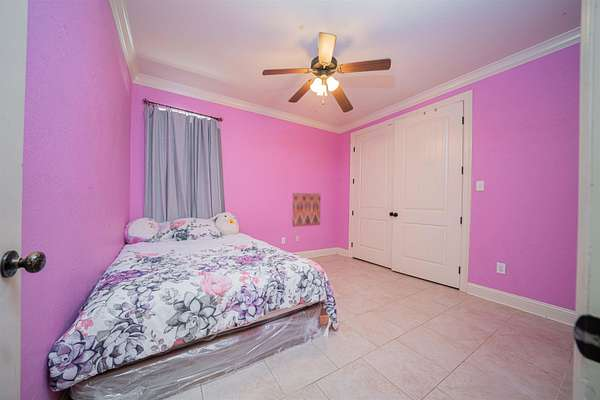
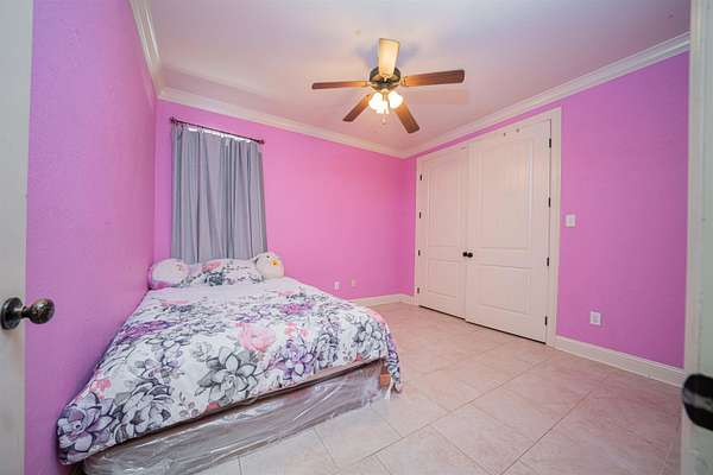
- wall art (307, 209)
